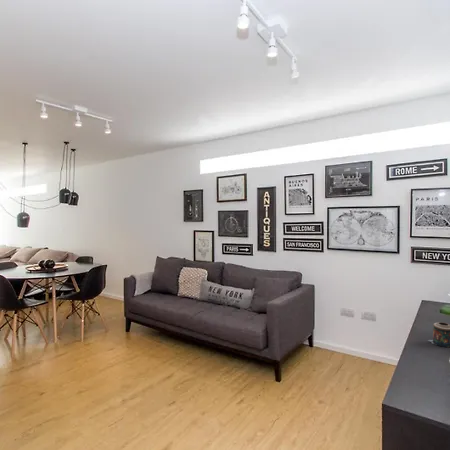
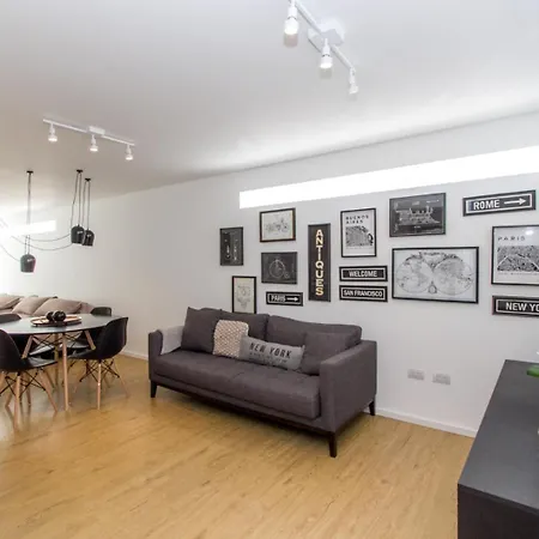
- candle (440, 332)
